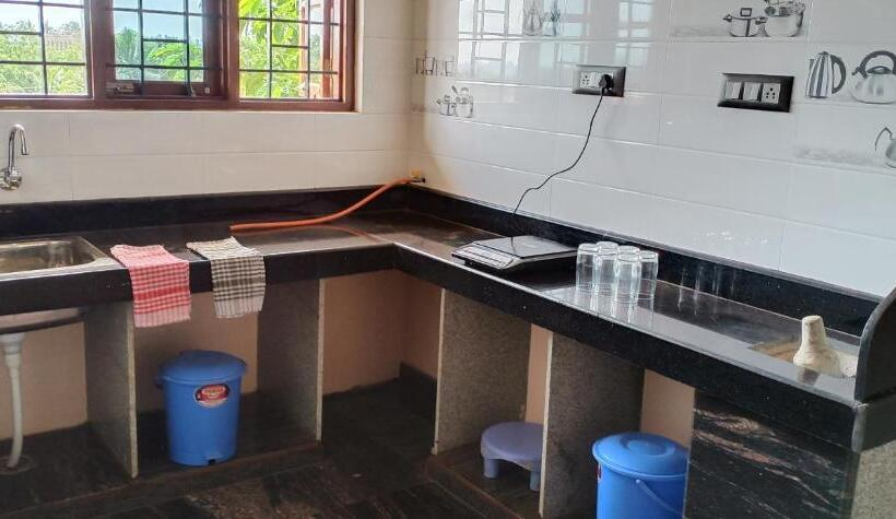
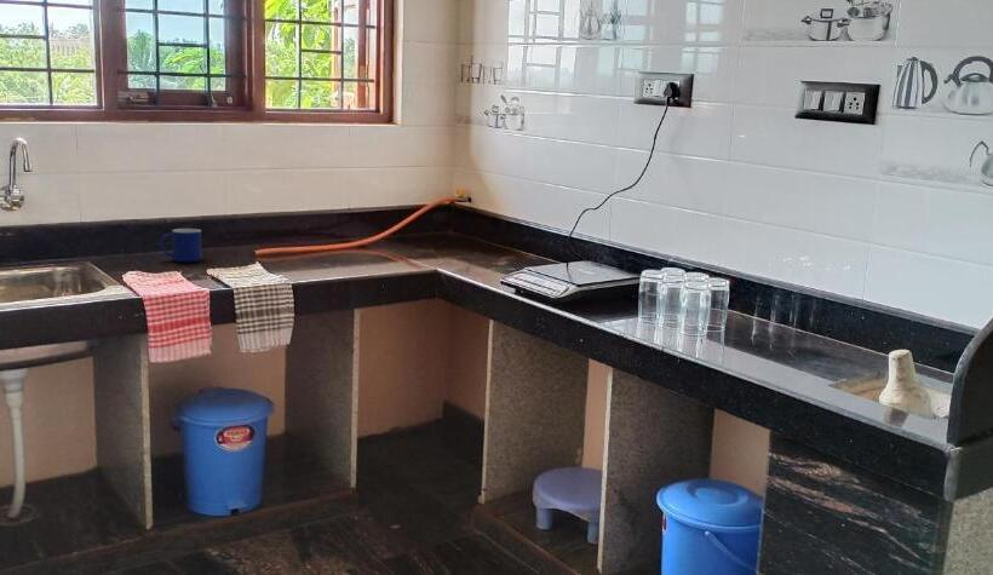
+ mug (180, 245)
